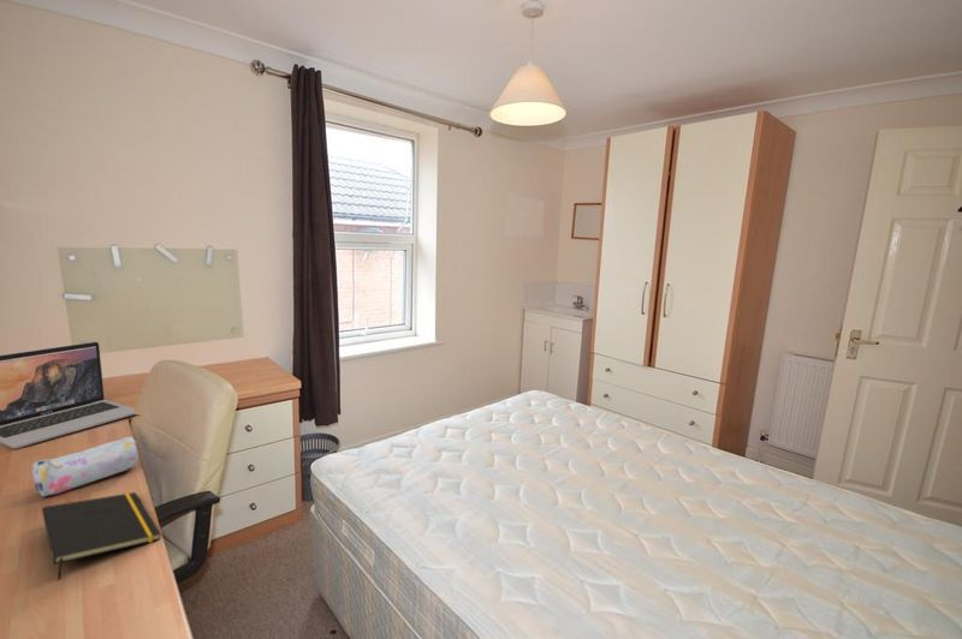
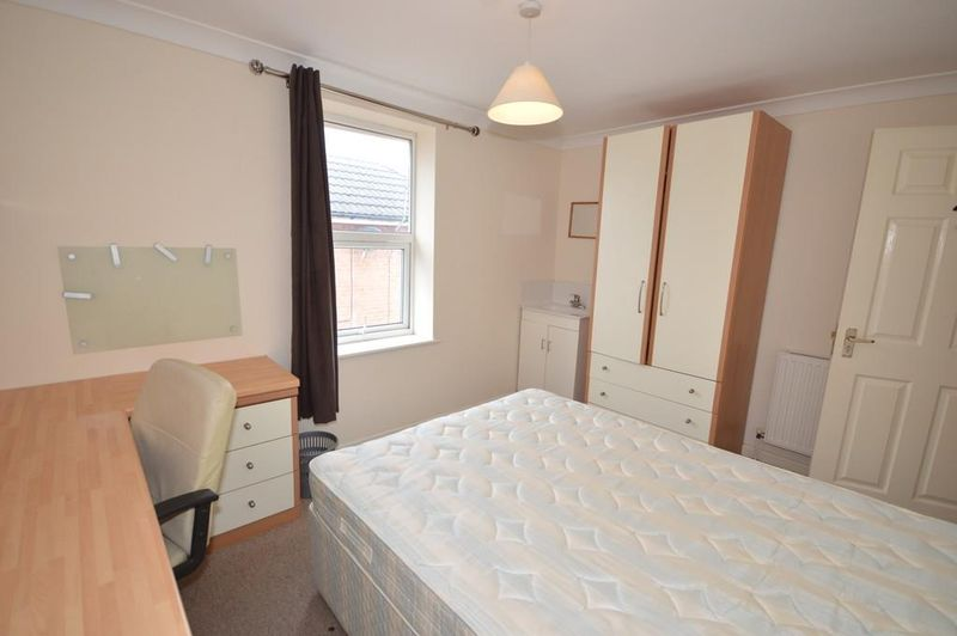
- laptop (61, 389)
- notepad (100, 522)
- pencil case (87, 464)
